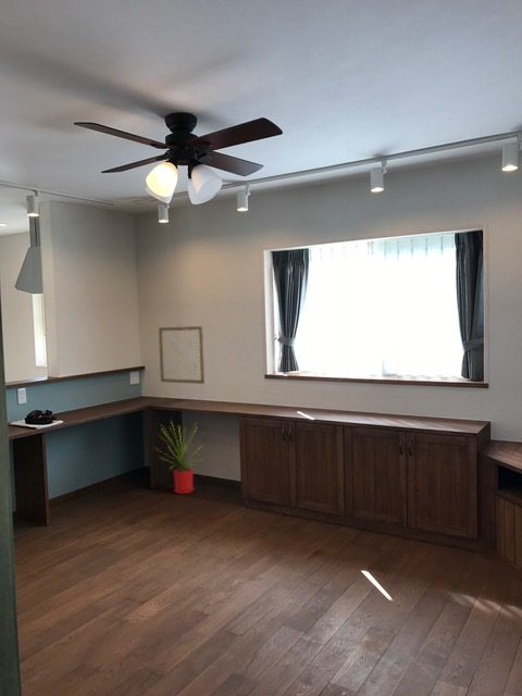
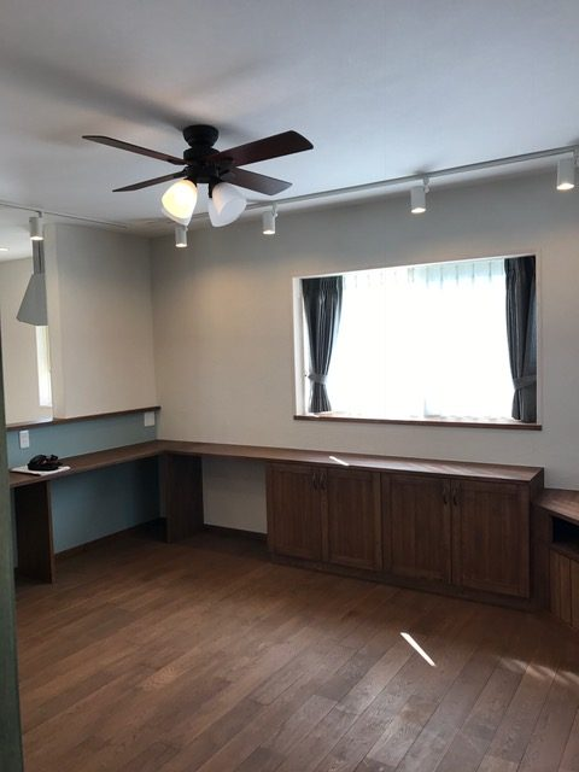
- wall art (181, 352)
- house plant (183, 457)
